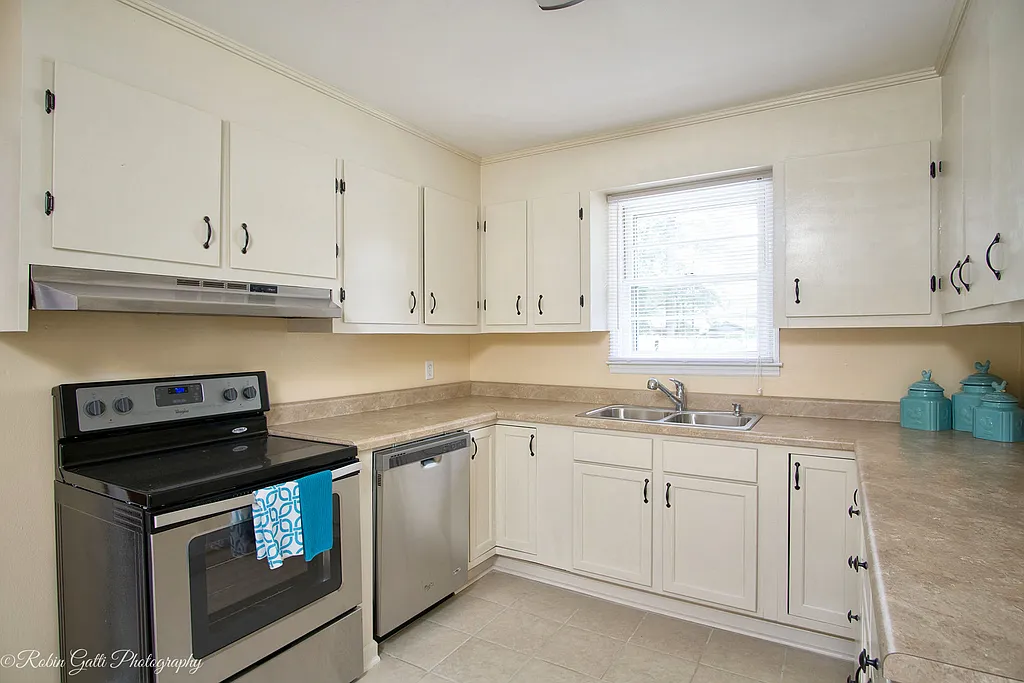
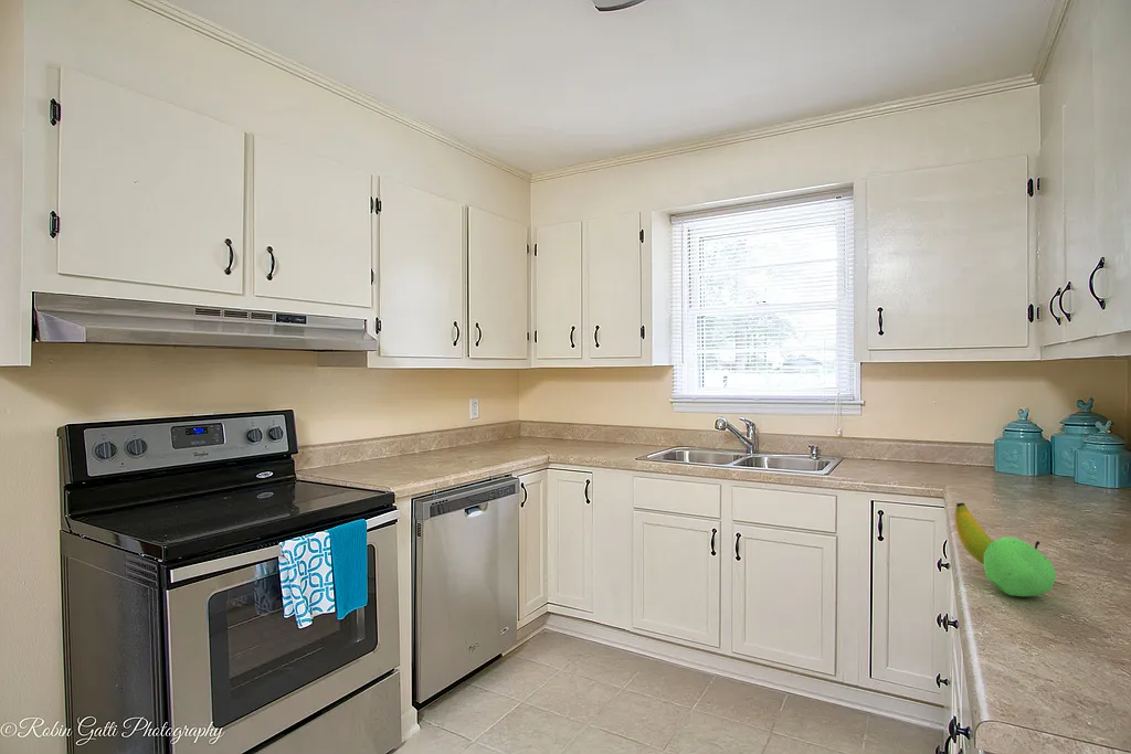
+ fruit (1024, 549)
